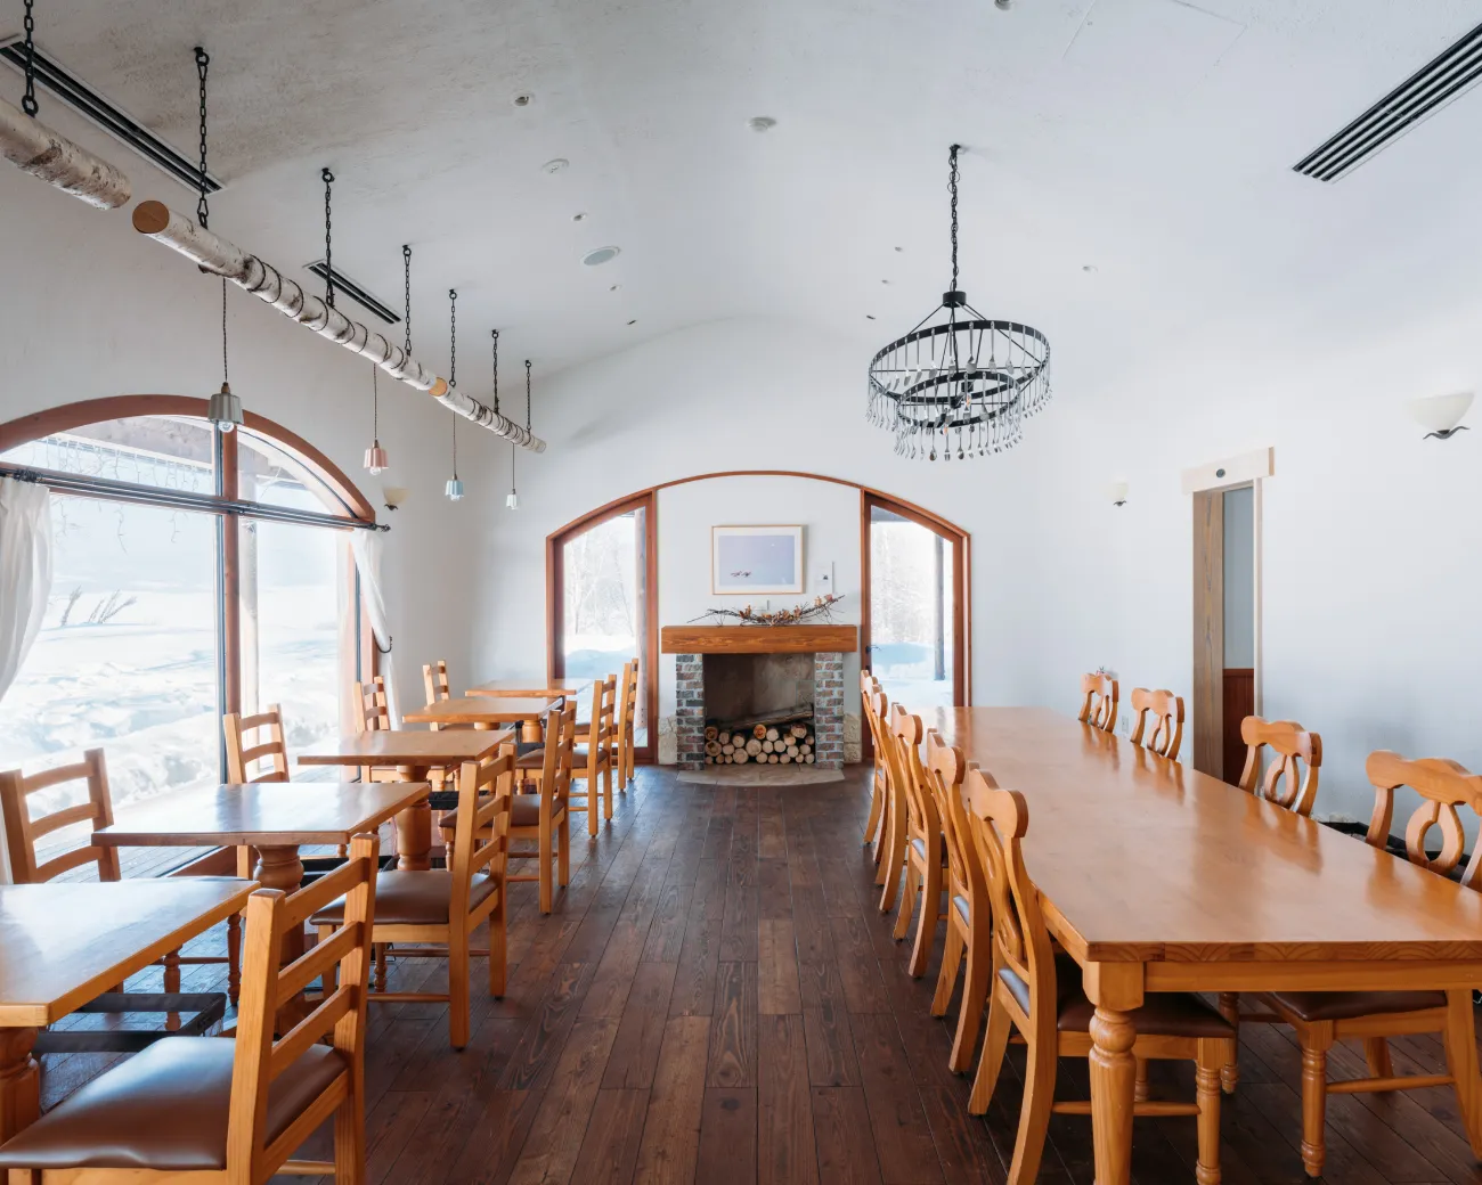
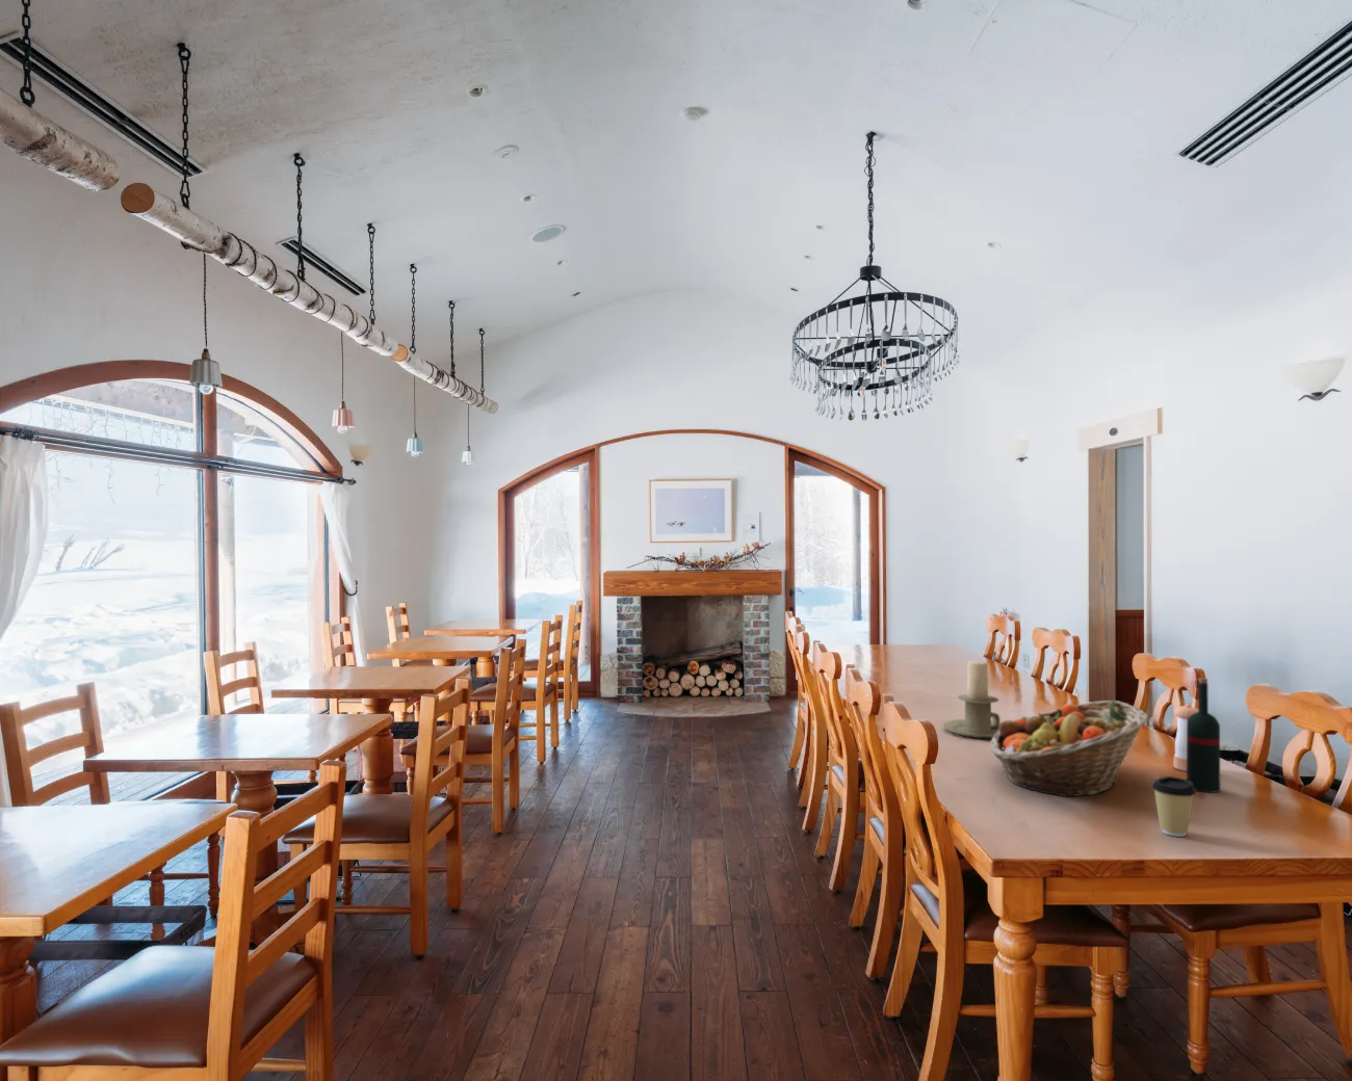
+ fruit basket (1065, 741)
+ wine bottle (1201, 731)
+ coffee cup (1173, 806)
+ candle holder (978, 696)
+ pepper shaker (1185, 736)
